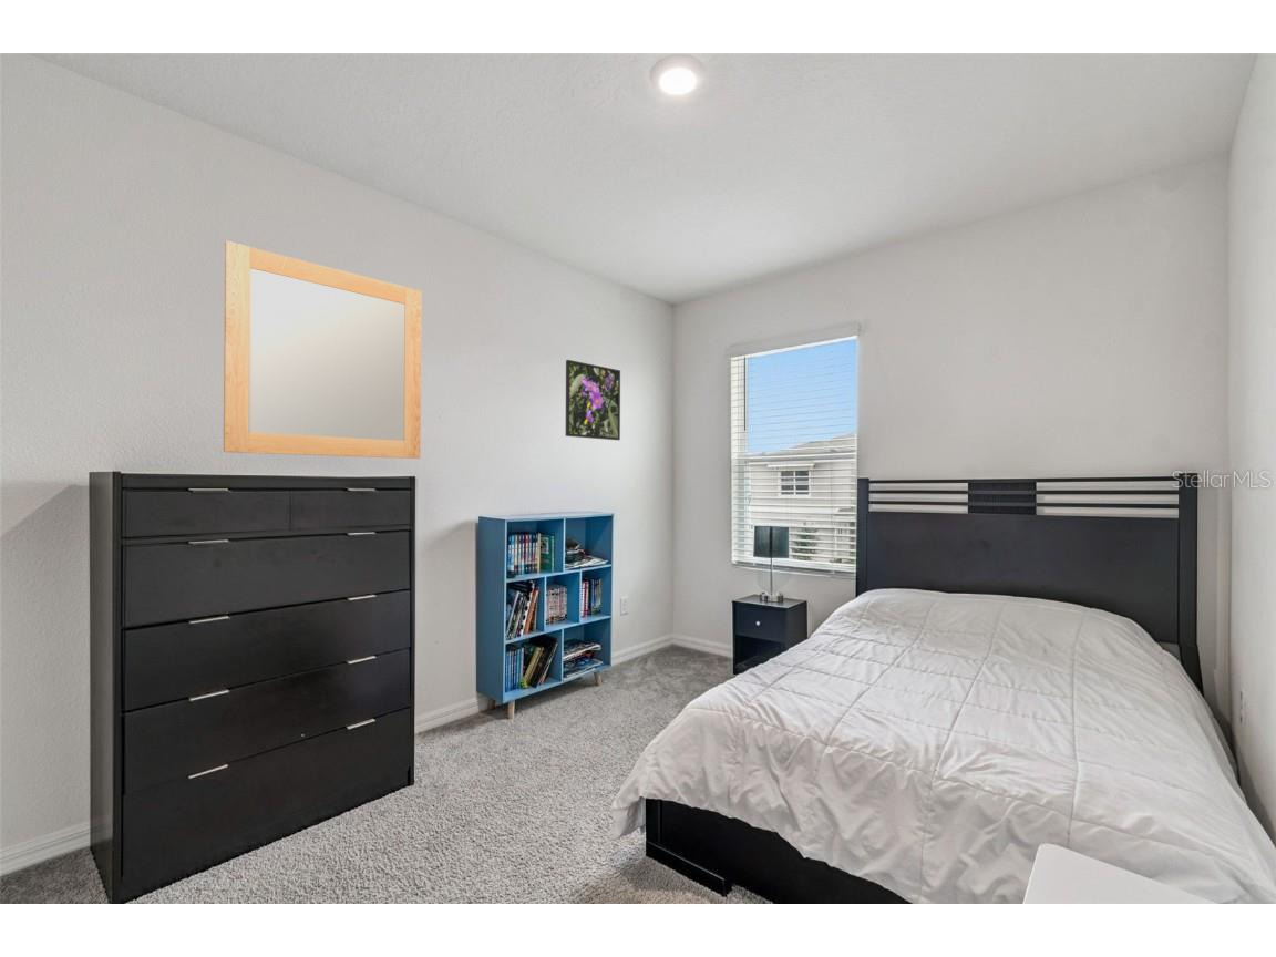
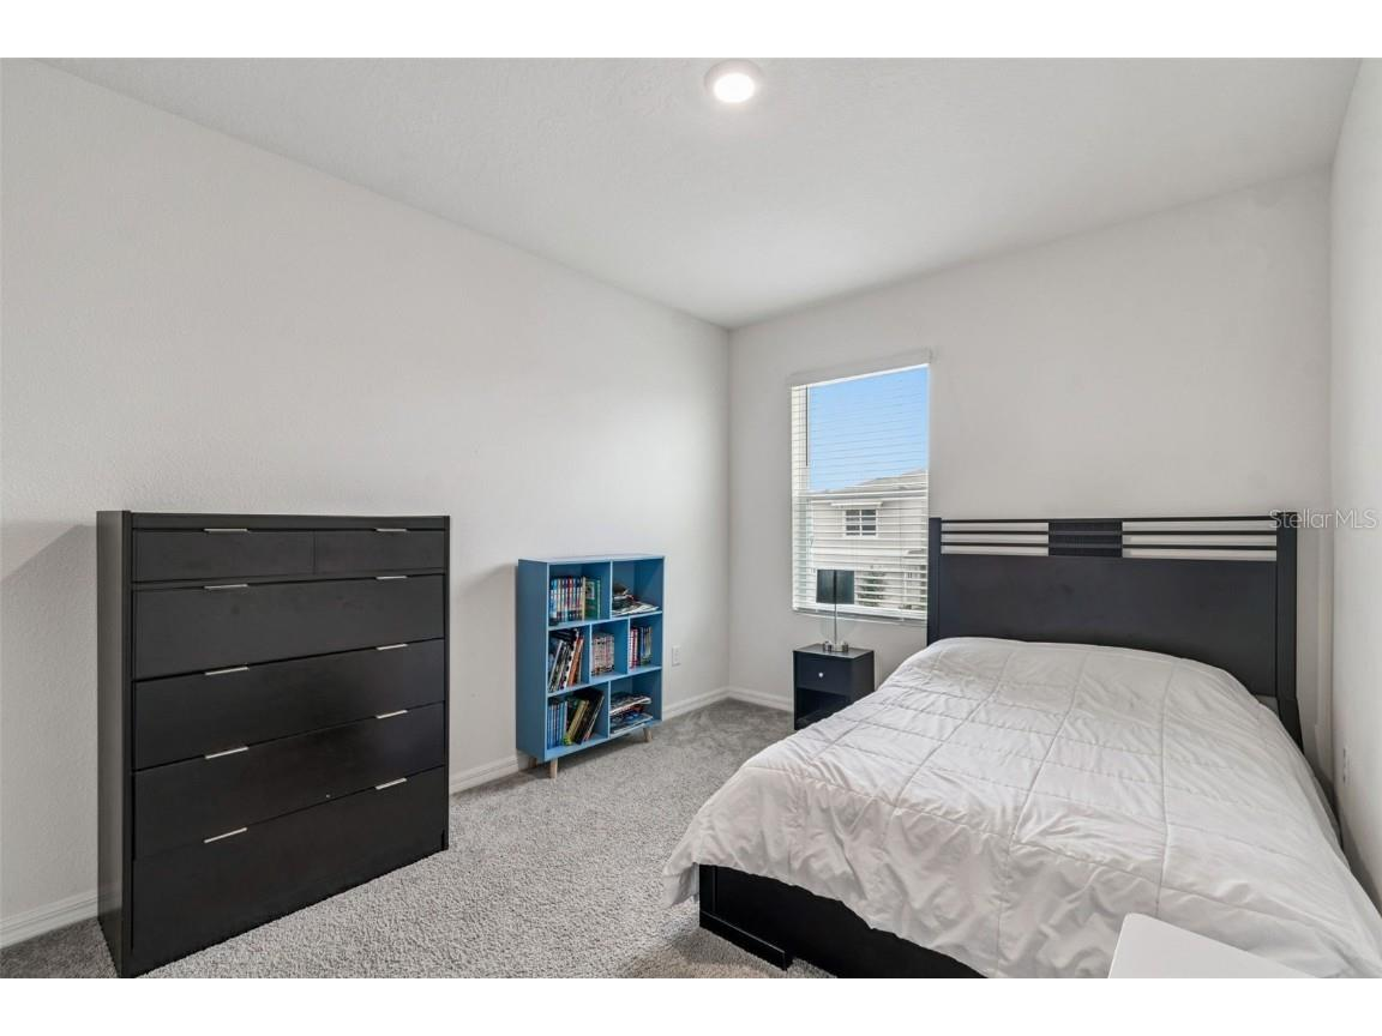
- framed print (594, 401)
- home mirror (332, 362)
